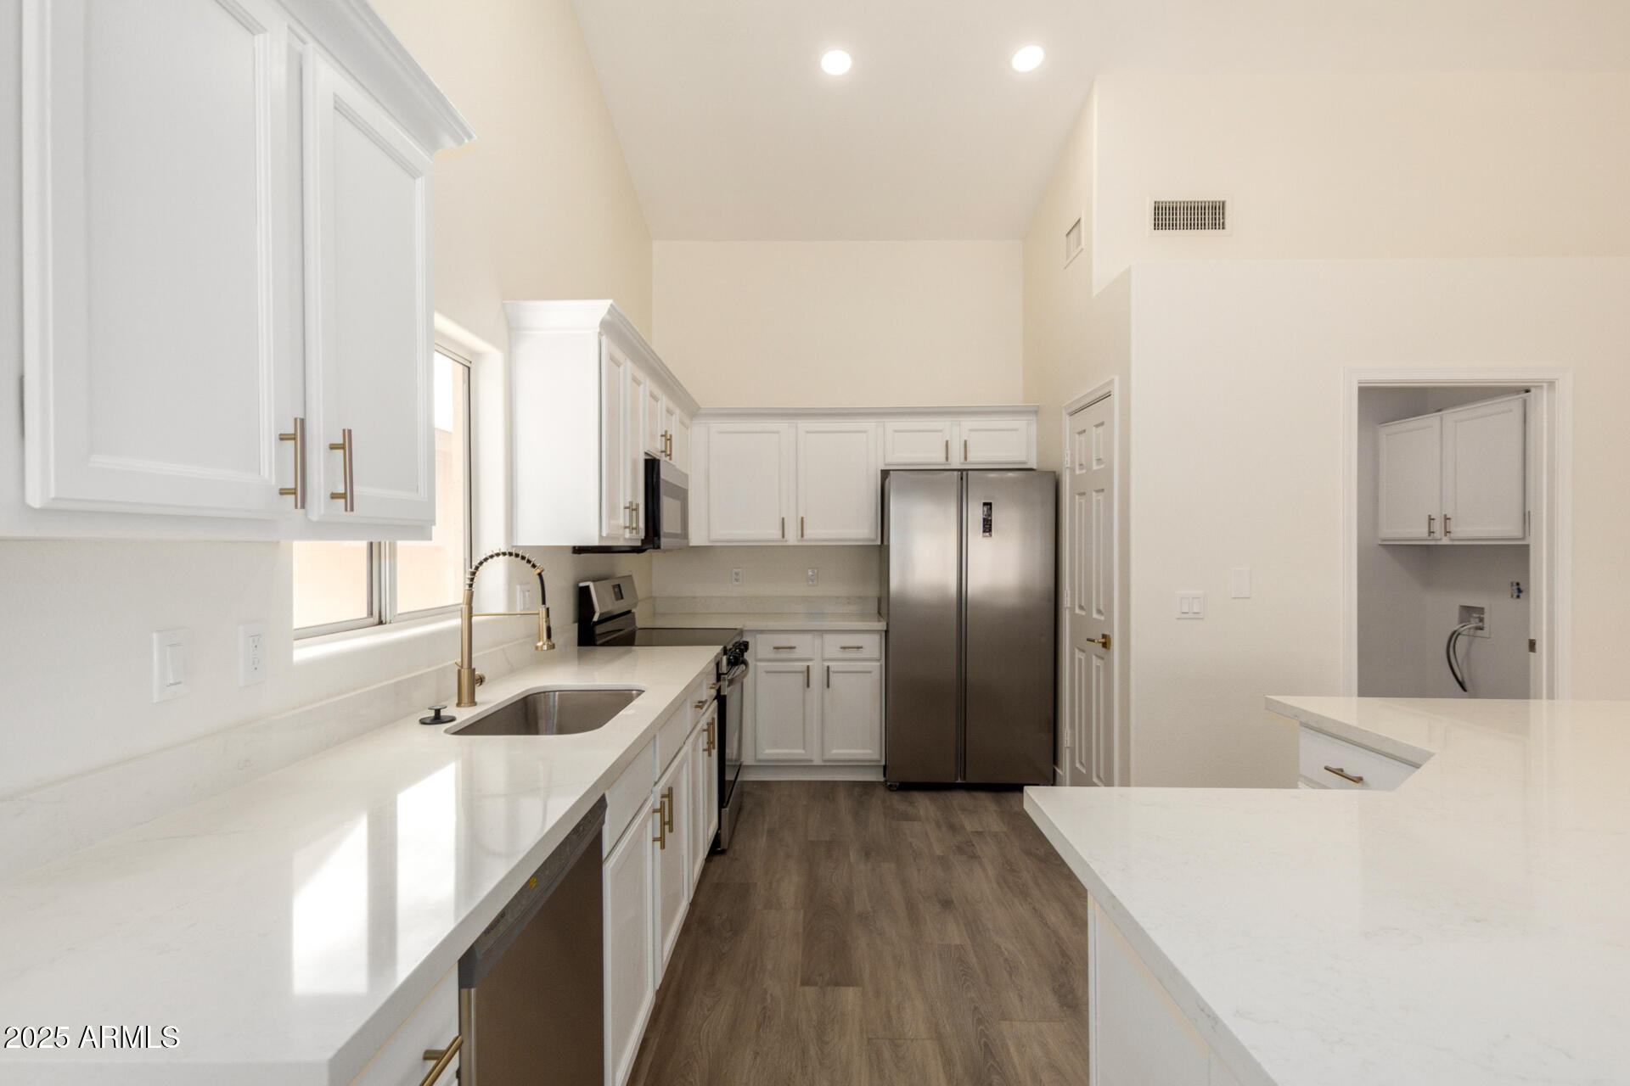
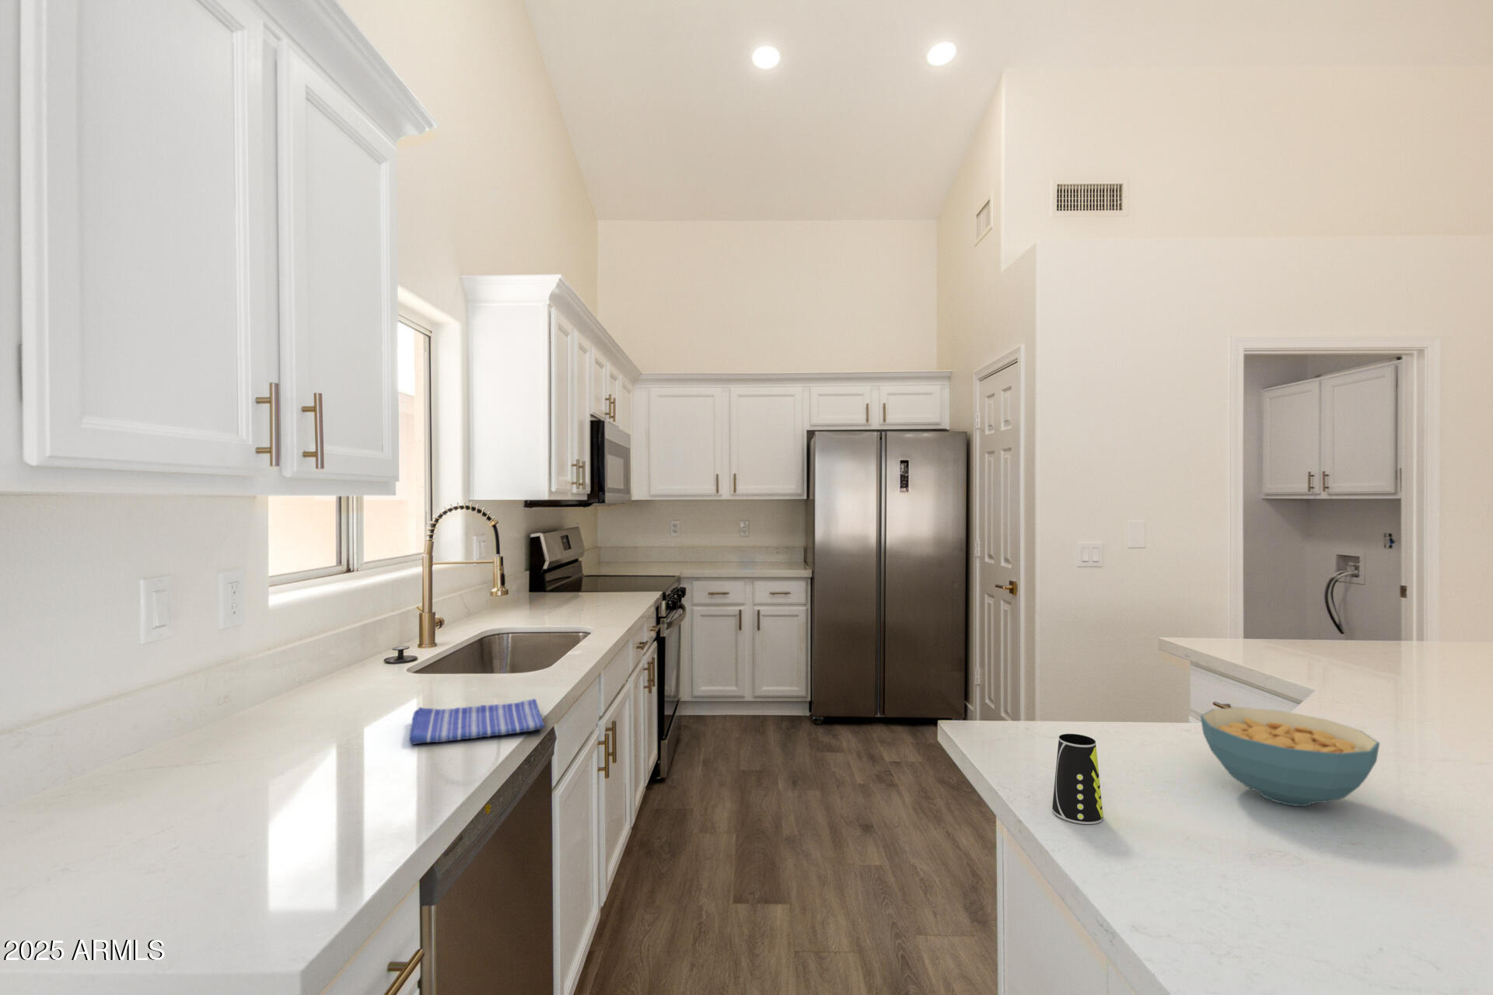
+ cup (1076, 776)
+ cereal bowl (1284, 763)
+ dish towel (478, 720)
